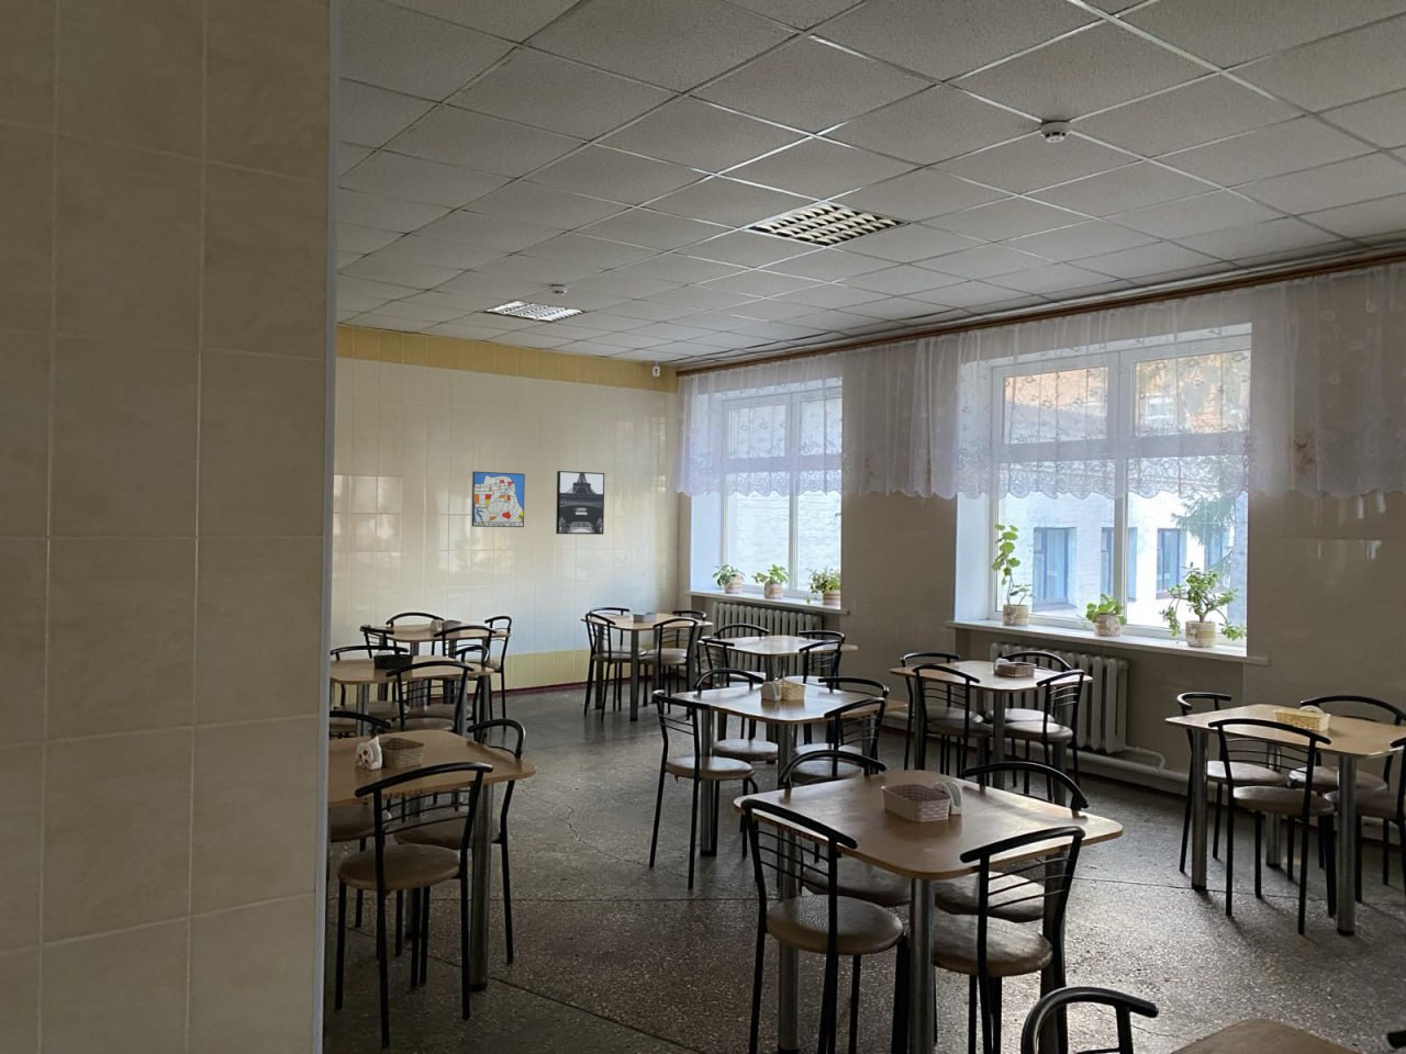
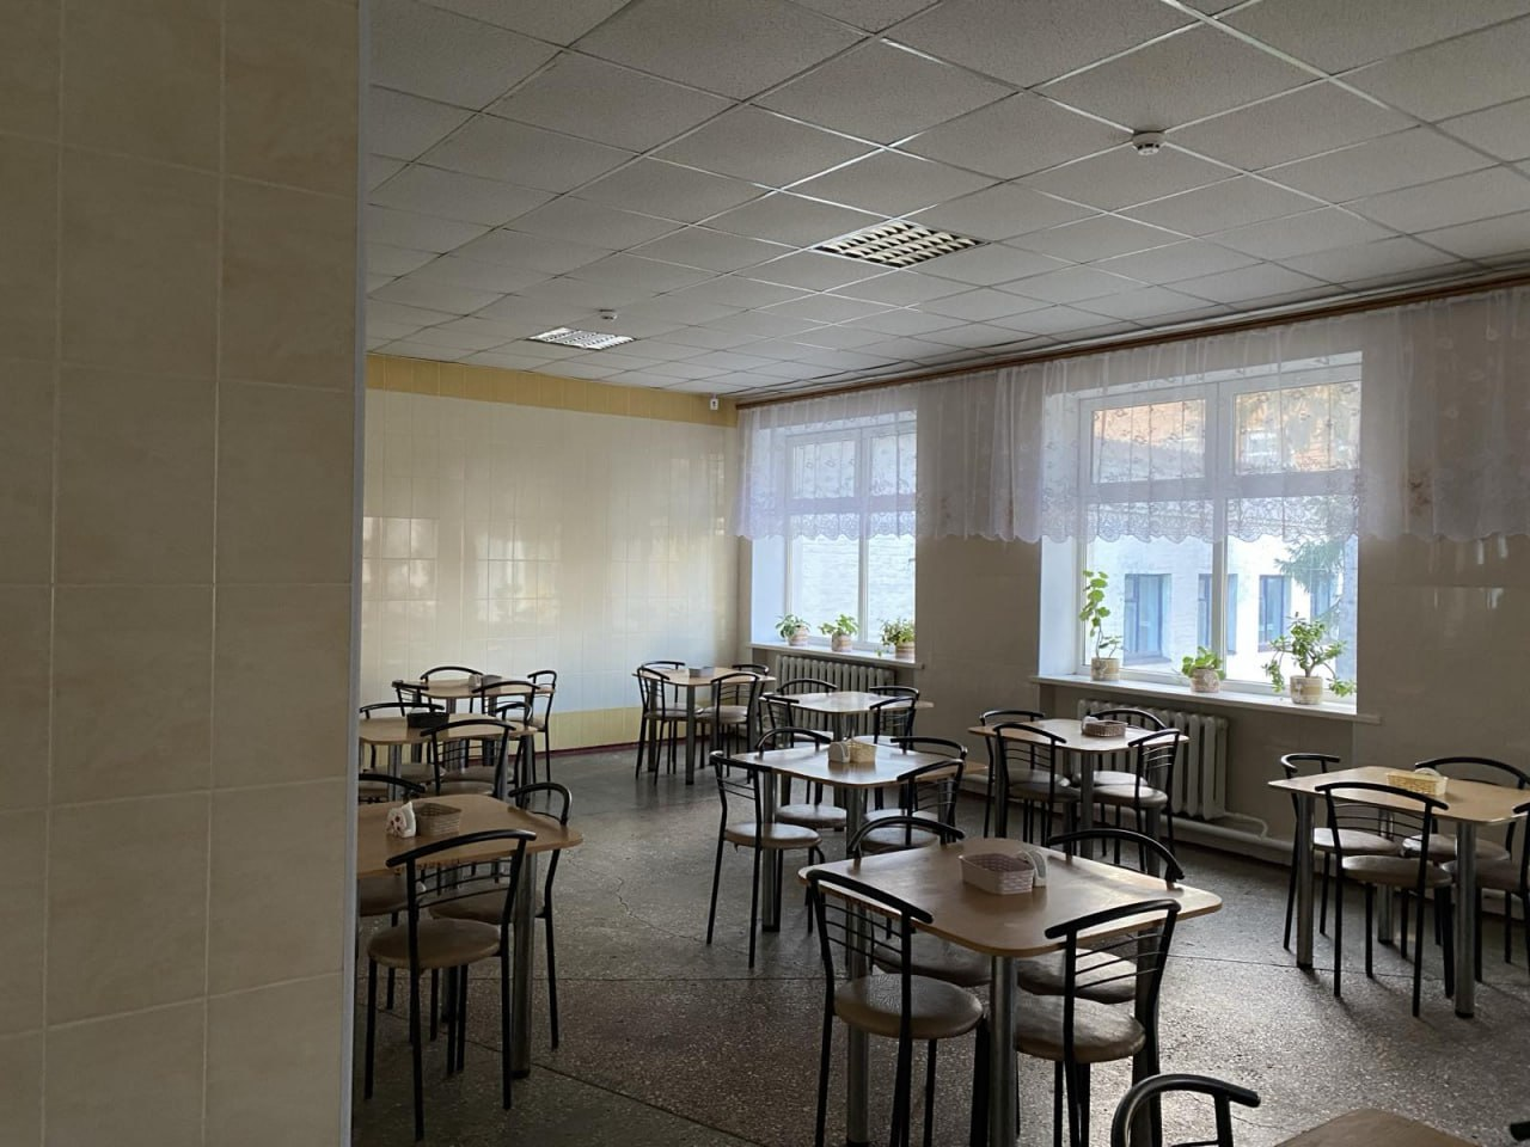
- wall art (498, 499)
- wall art (580, 503)
